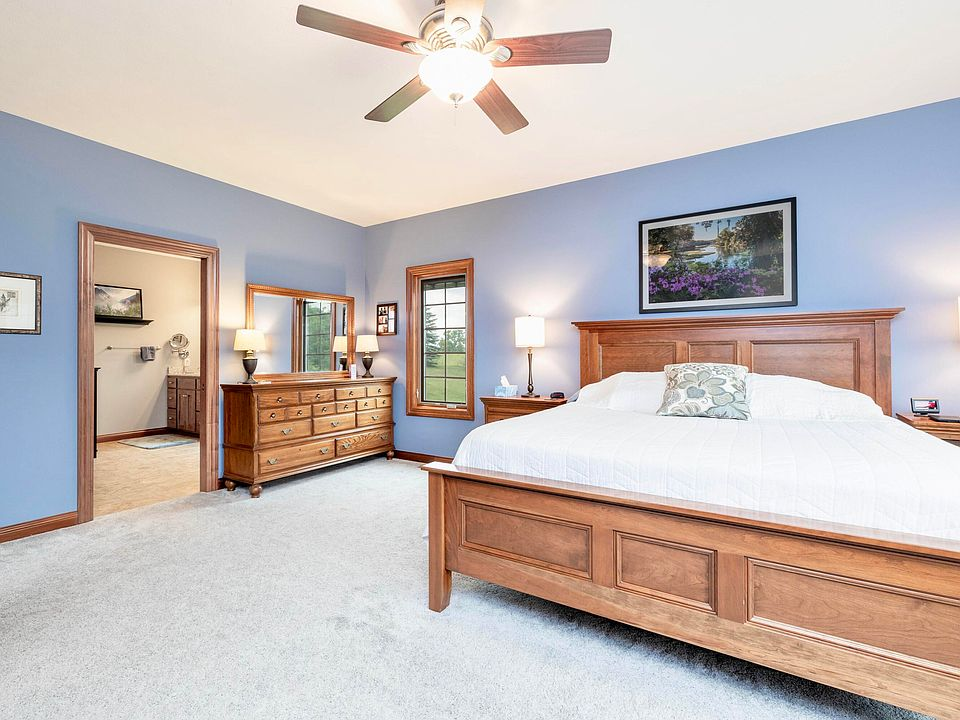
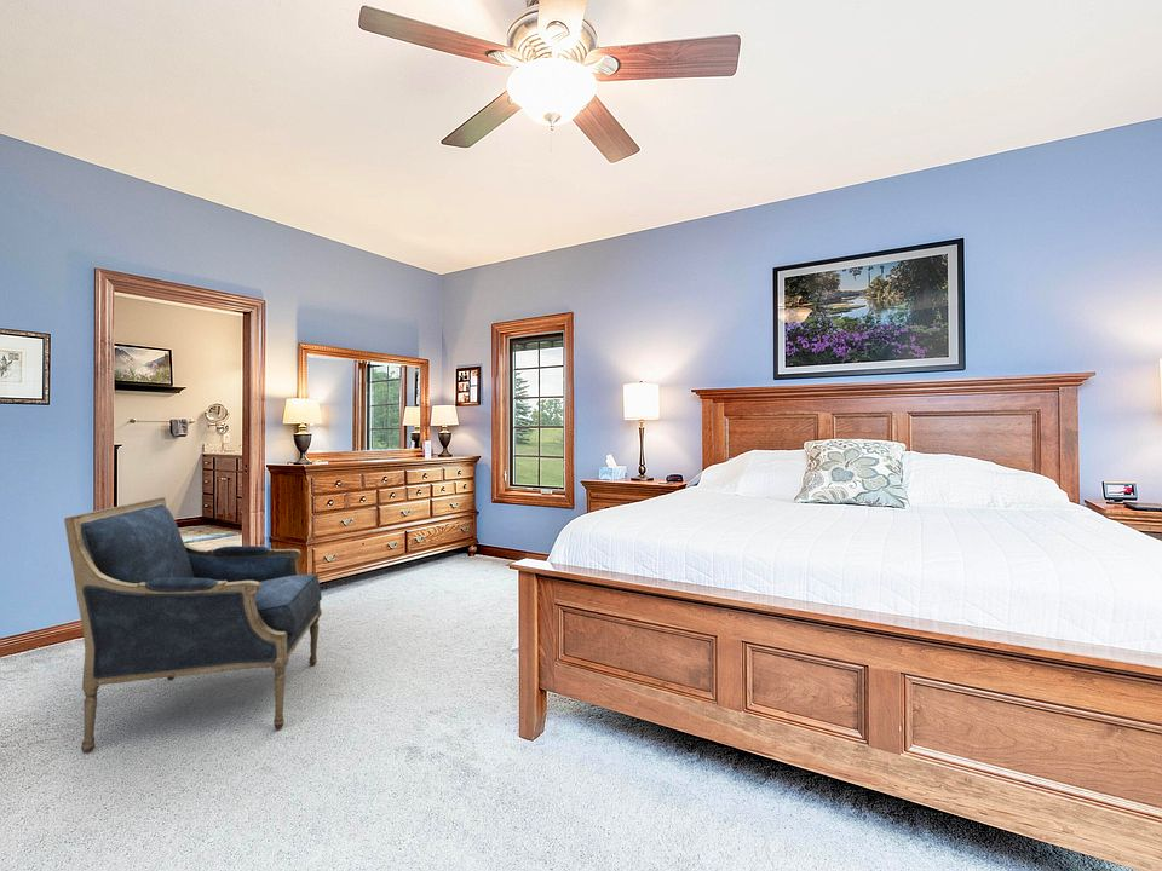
+ armchair (217, 601)
